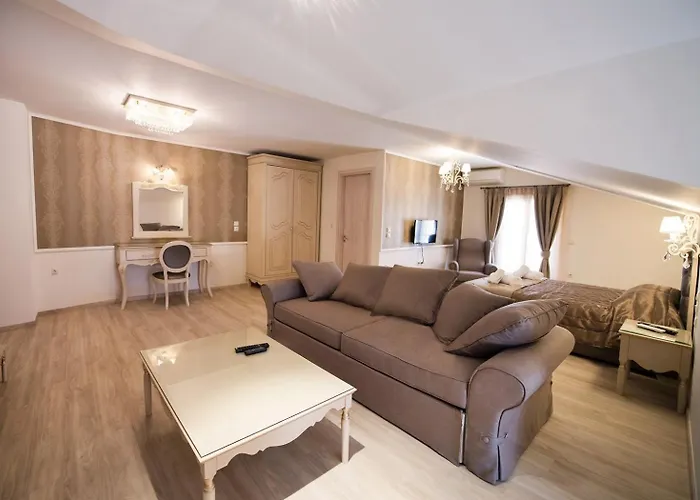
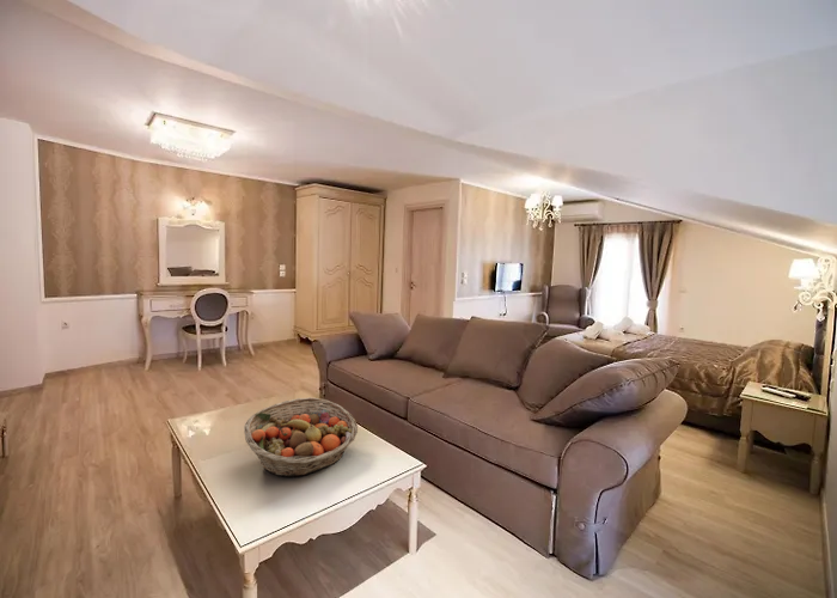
+ fruit basket (303, 434)
